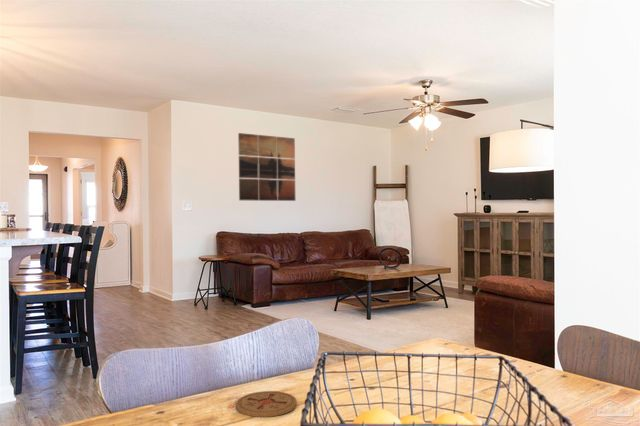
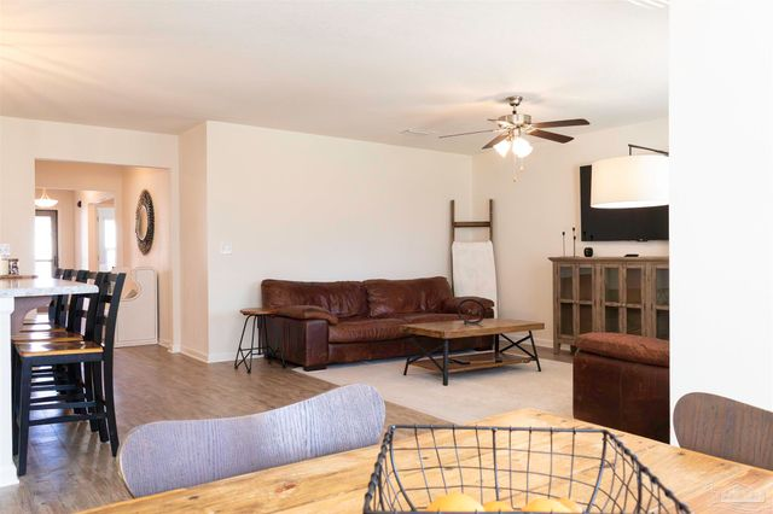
- coaster (266, 403)
- wall art (267, 168)
